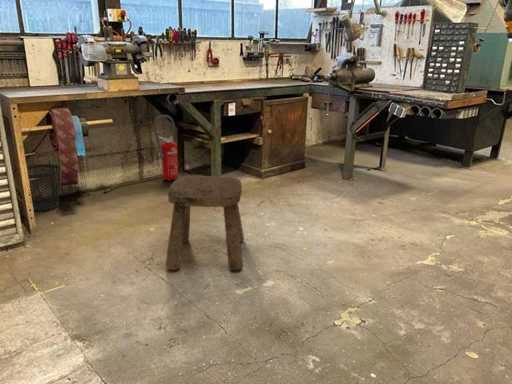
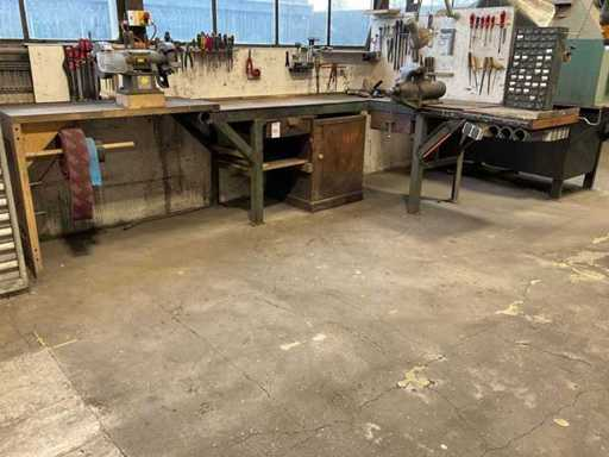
- stool (206, 206)
- fire extinguisher (165, 148)
- wastebasket (41, 188)
